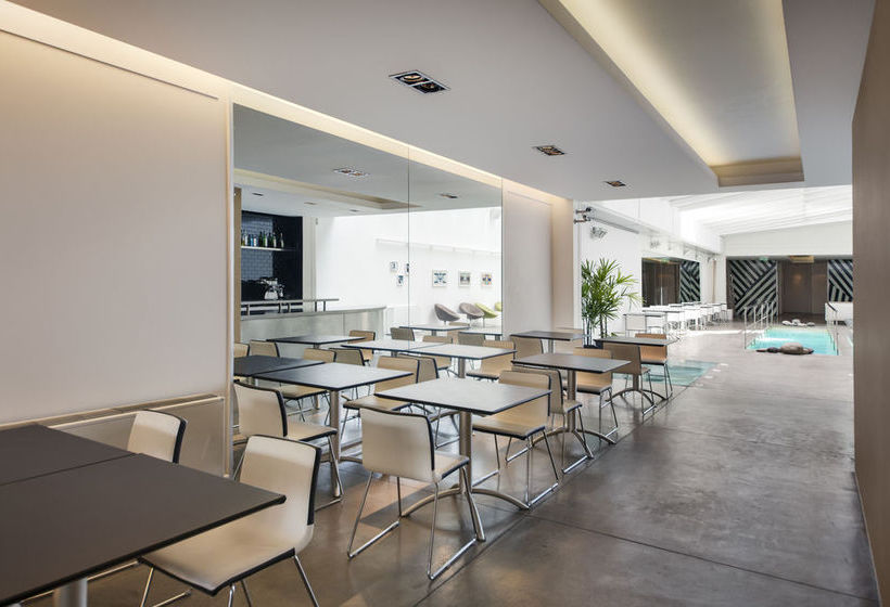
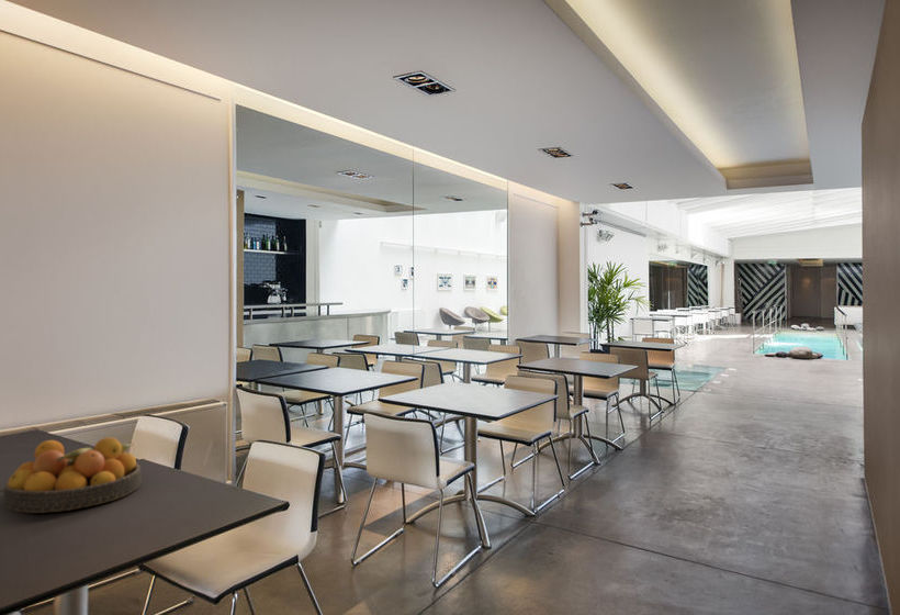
+ fruit bowl (76, 467)
